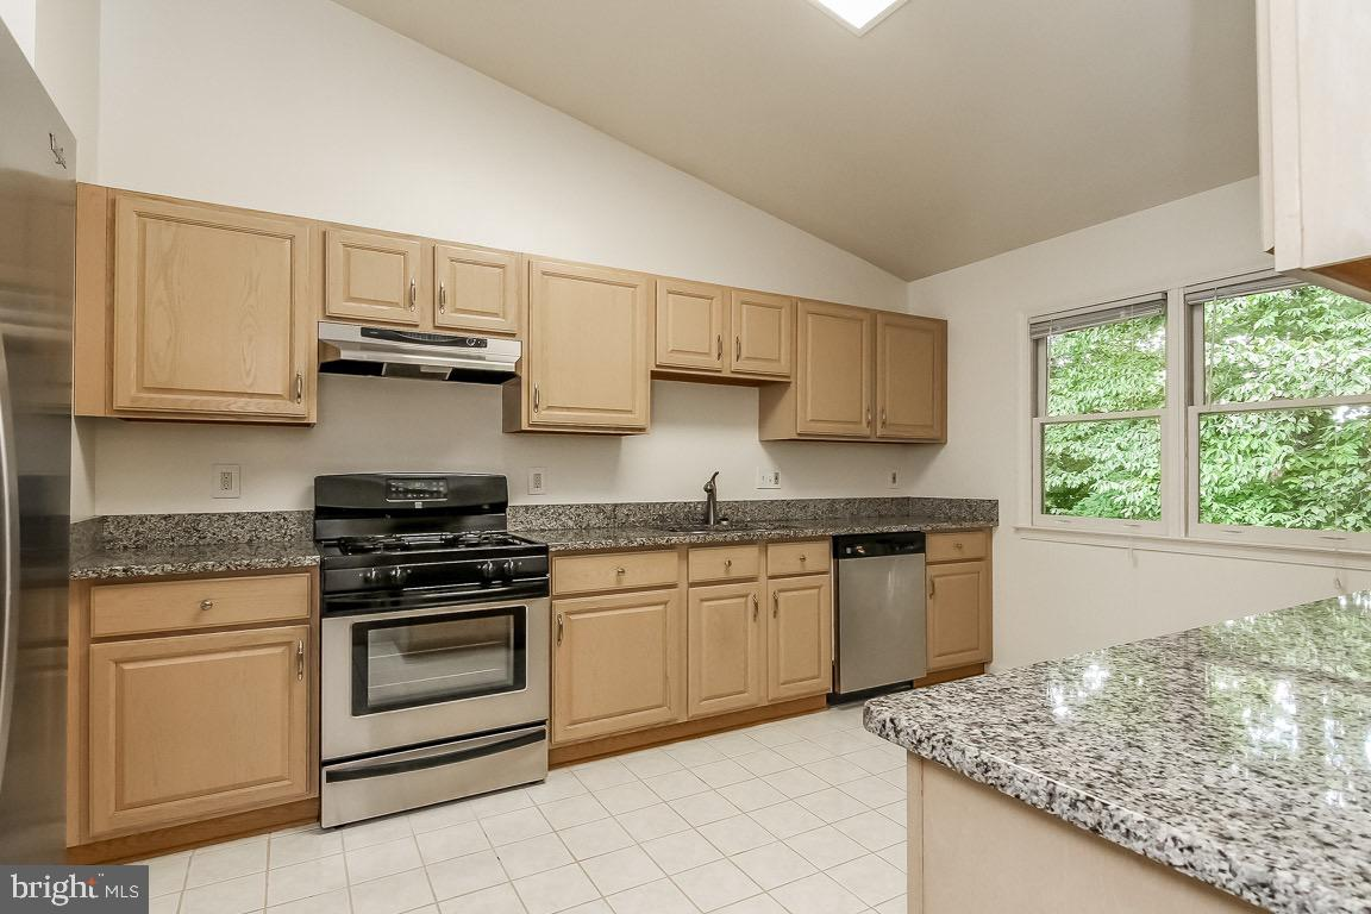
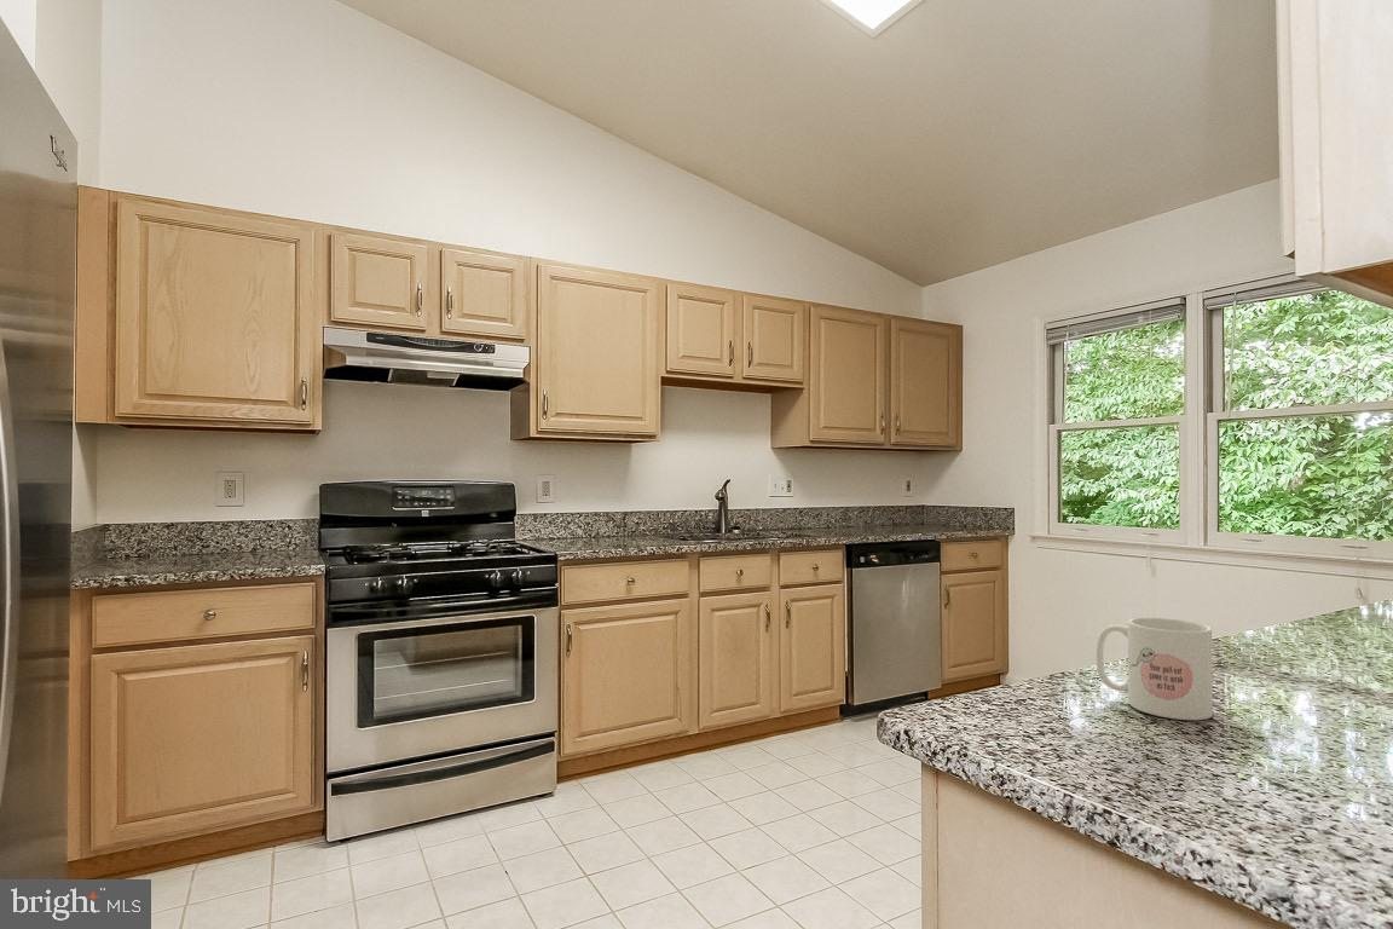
+ mug (1151, 663)
